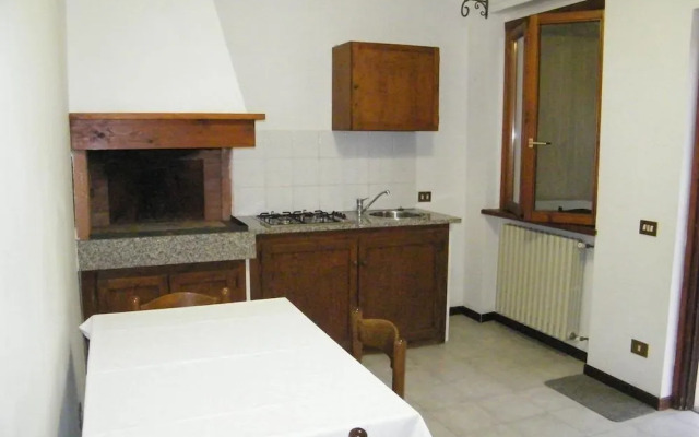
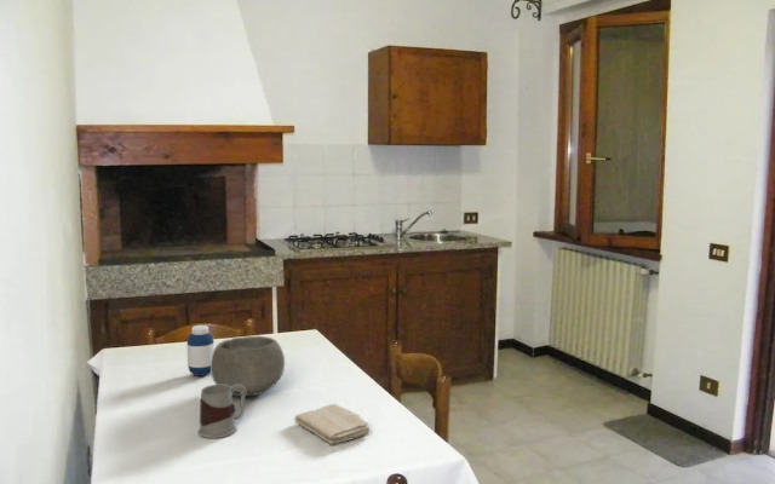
+ bowl (247, 367)
+ medicine bottle (200, 350)
+ washcloth (332, 422)
+ mug (222, 408)
